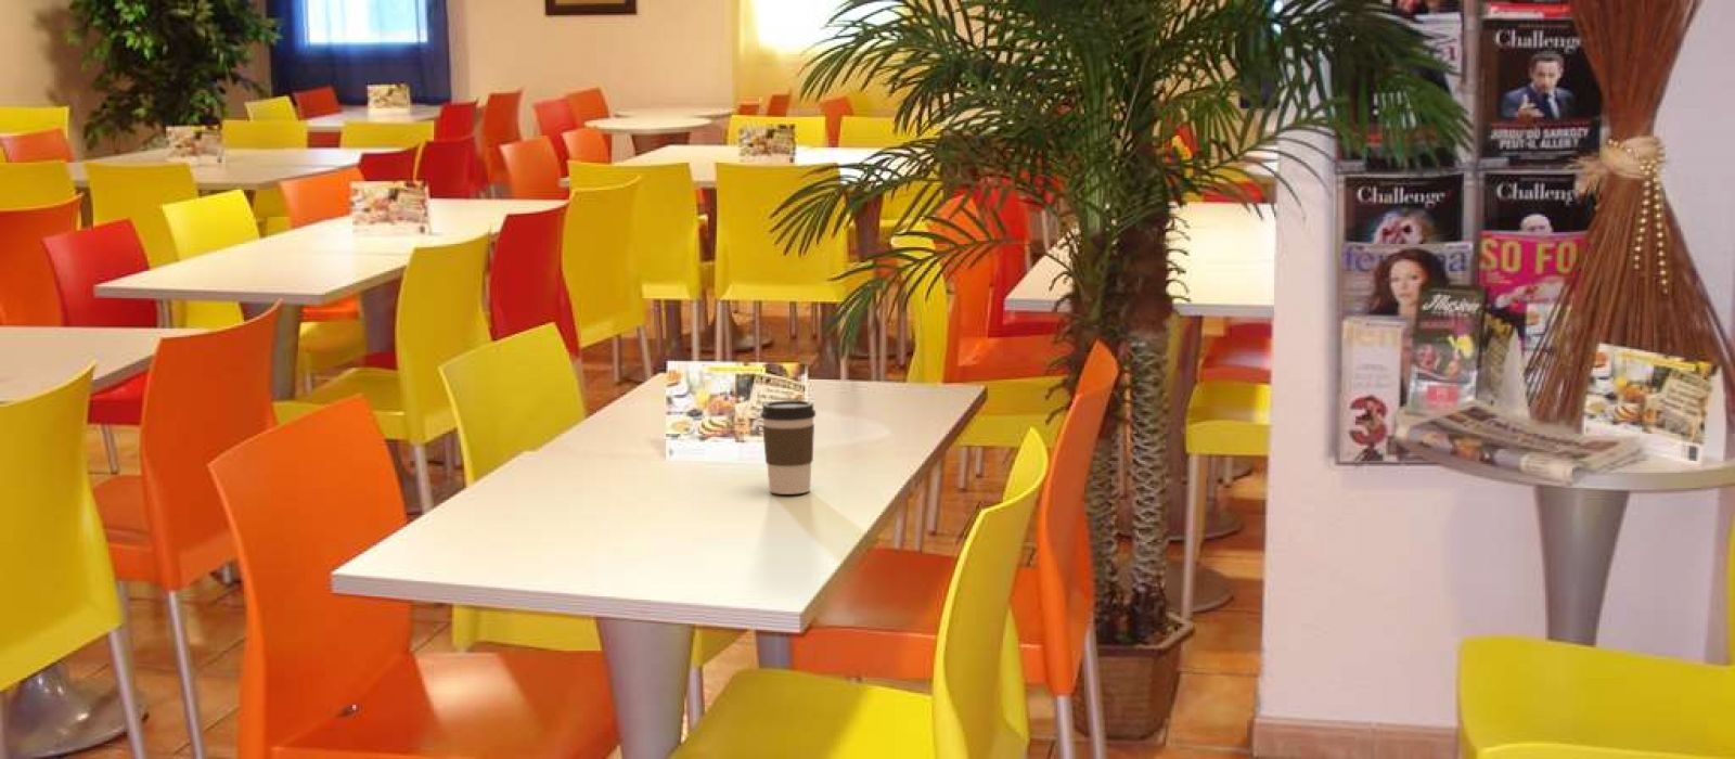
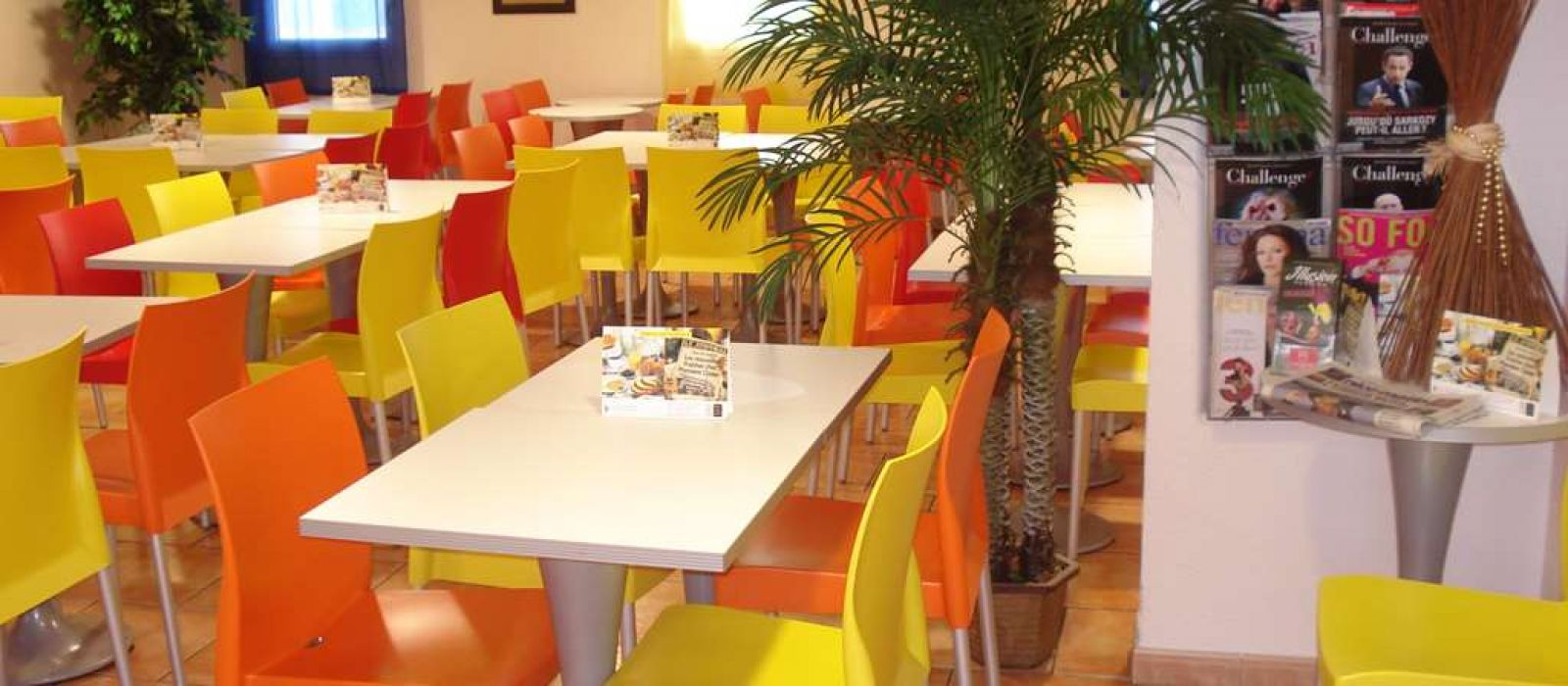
- coffee cup (788, 447)
